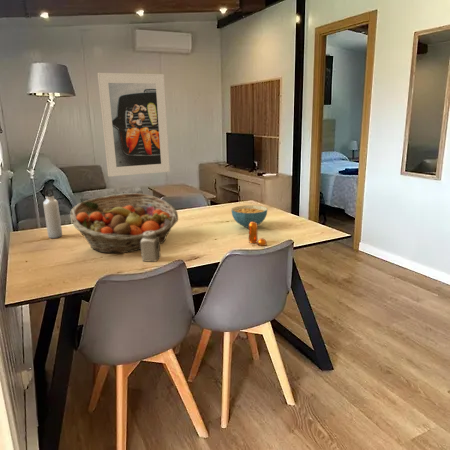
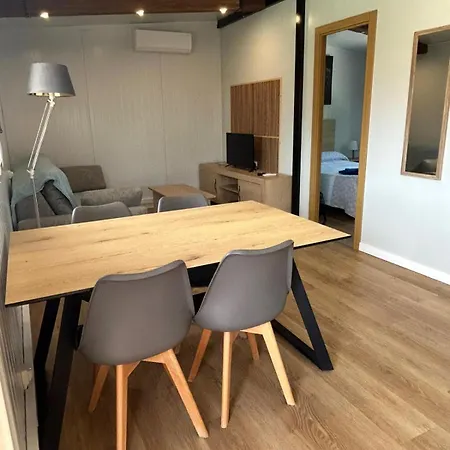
- pepper shaker (257, 233)
- fruit basket (126, 221)
- water bottle (52, 213)
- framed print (135, 125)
- cereal bowl (249, 217)
- salt shaker (150, 245)
